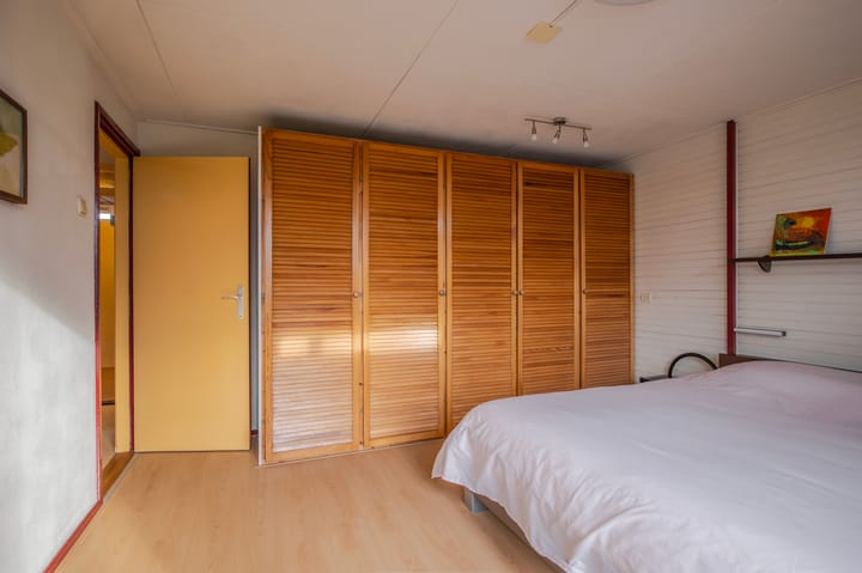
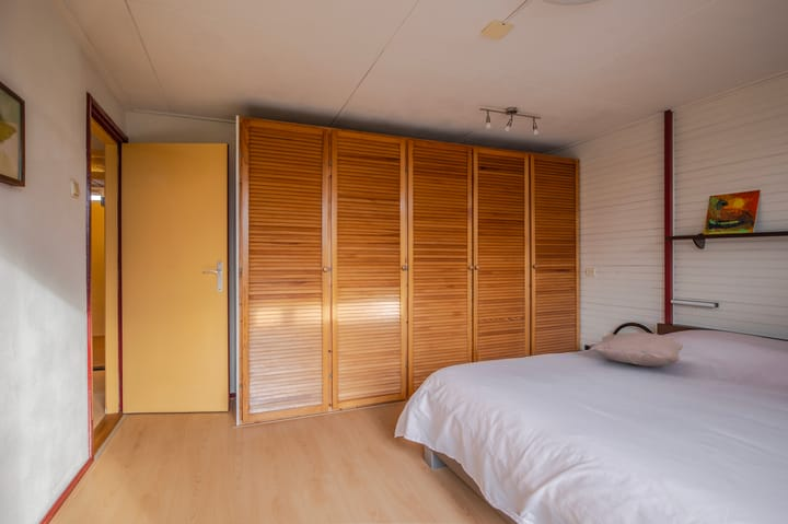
+ pillow (636, 348)
